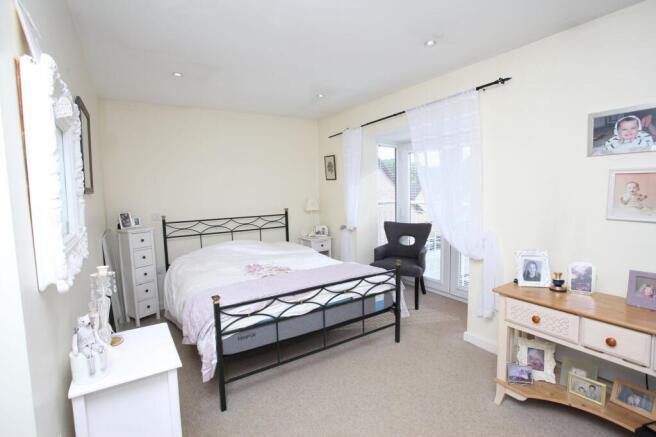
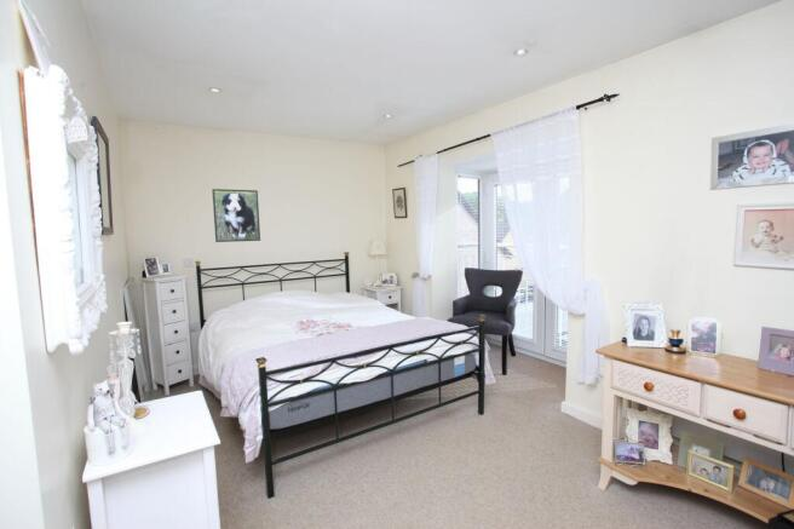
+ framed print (236, 215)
